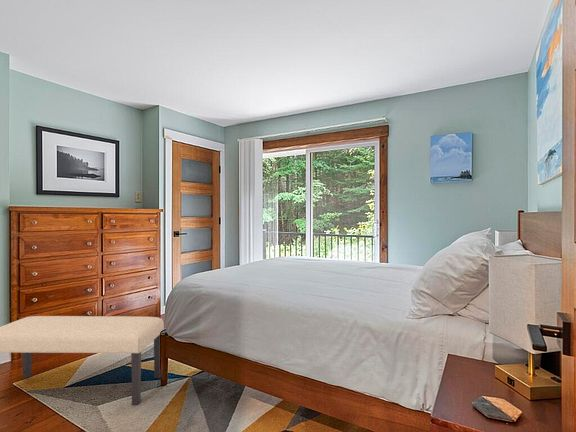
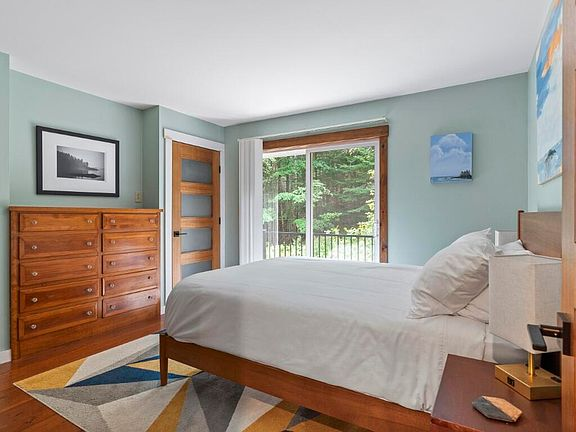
- bench (77, 352)
